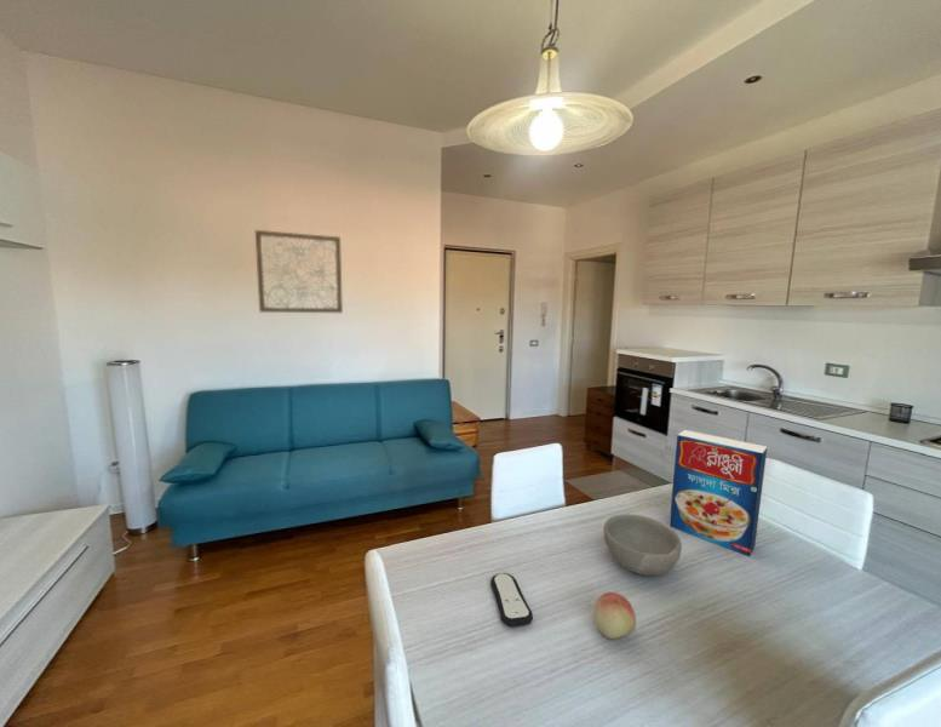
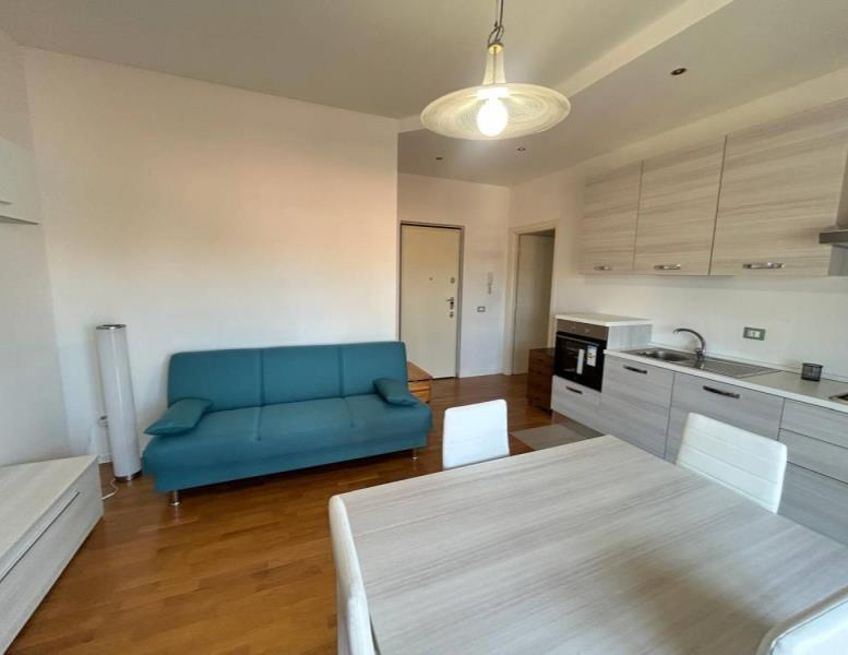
- bowl (639, 548)
- remote control (509, 597)
- wall art (298, 275)
- cereal box (715, 488)
- fruit (614, 616)
